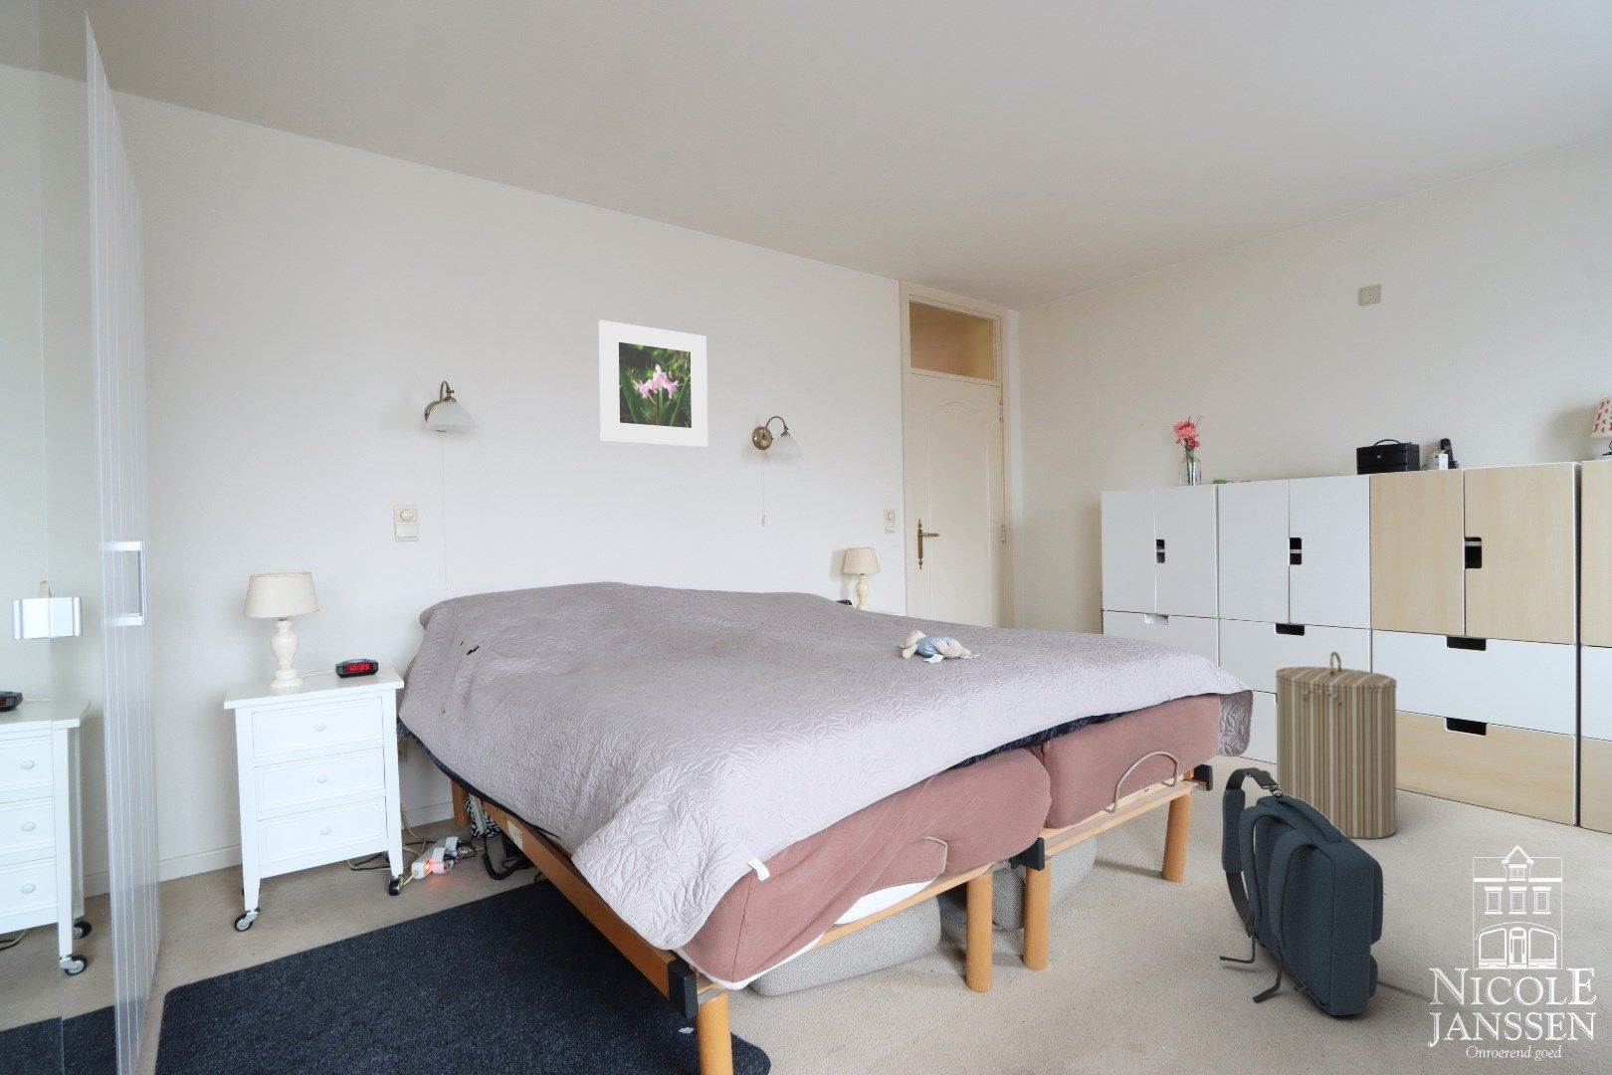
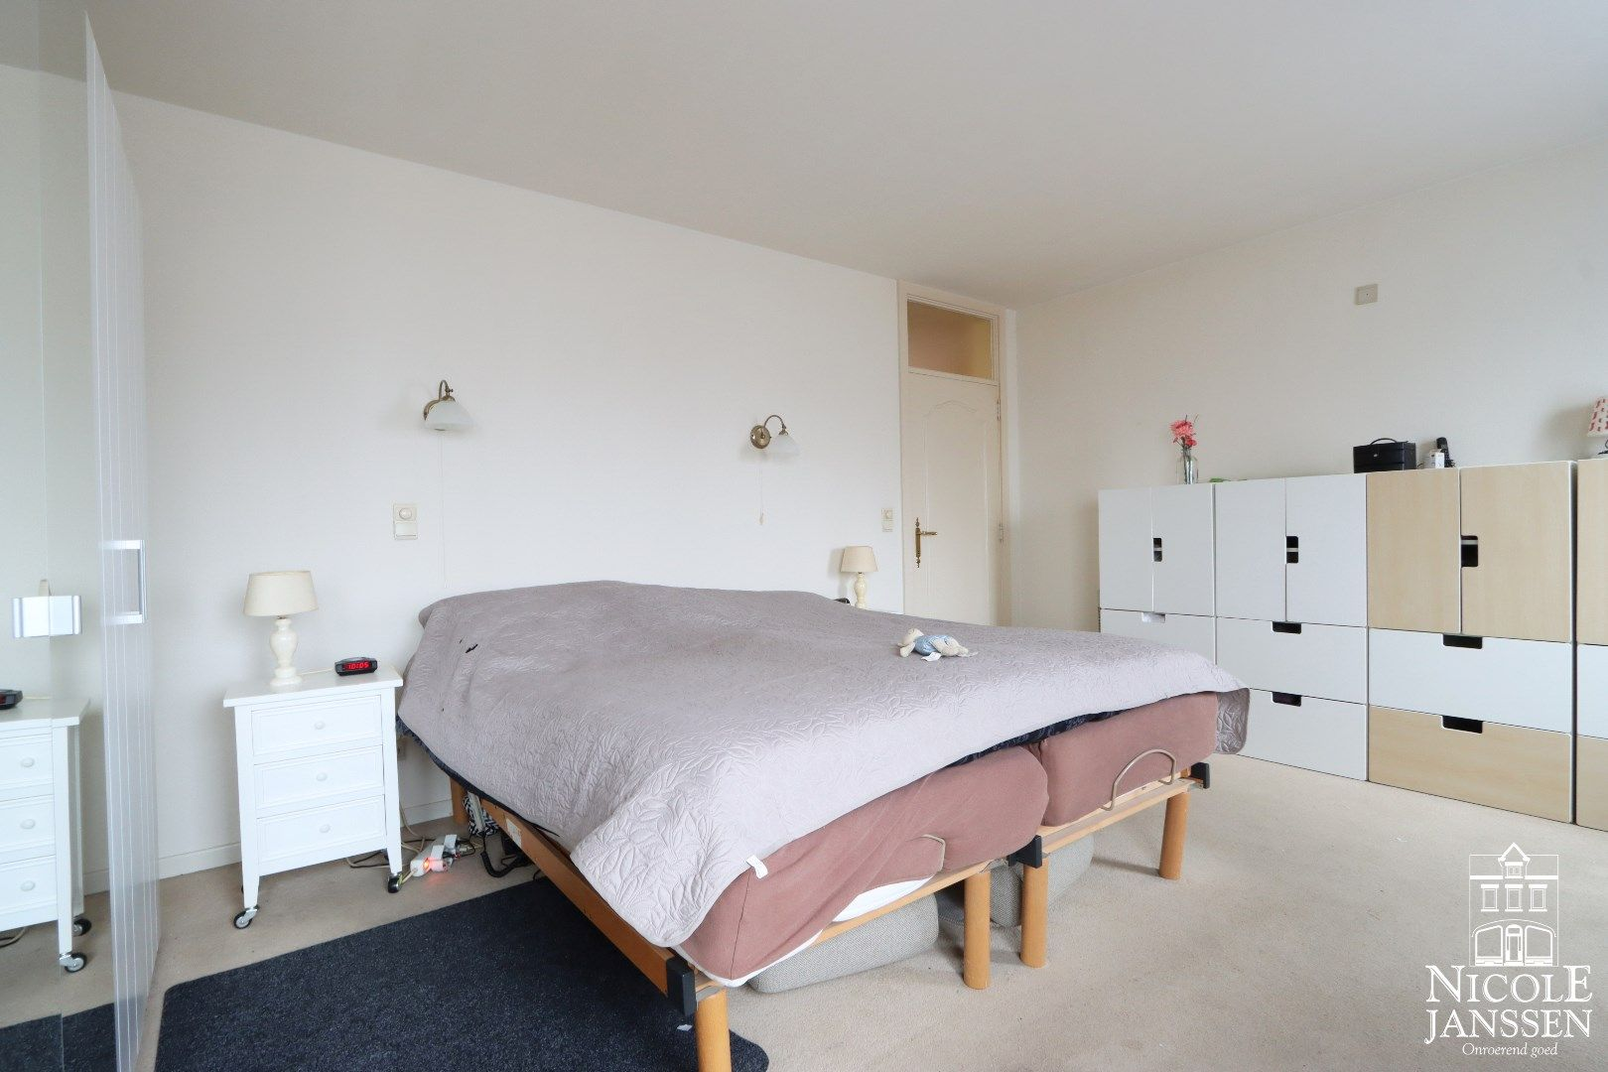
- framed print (655, 386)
- backpack (1275, 877)
- laundry hamper (1334, 735)
